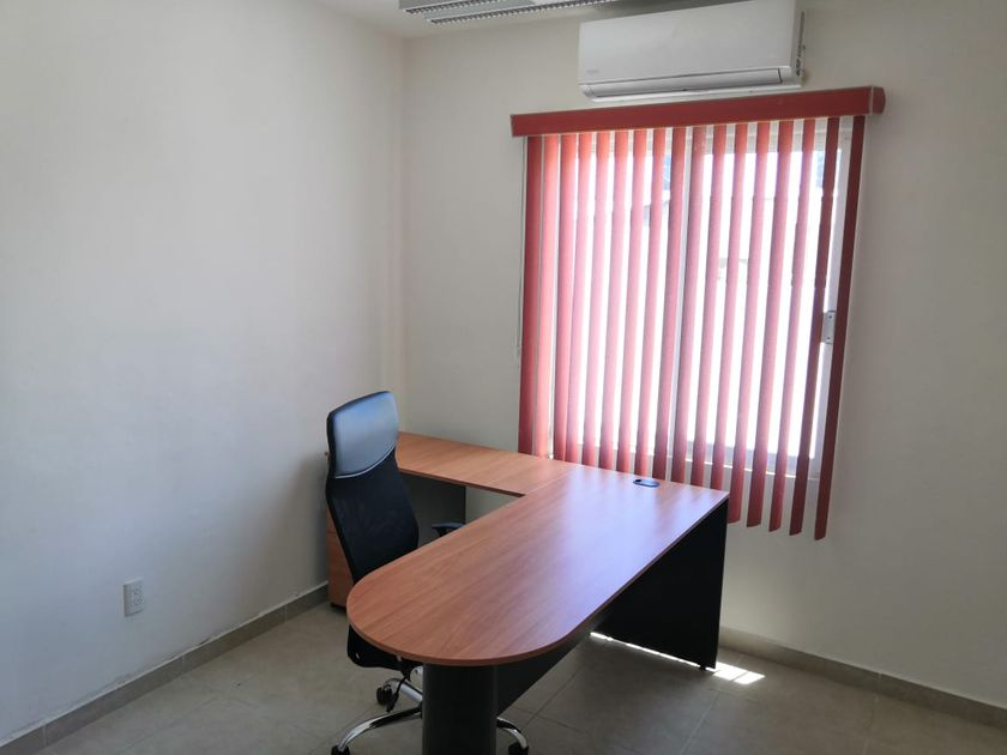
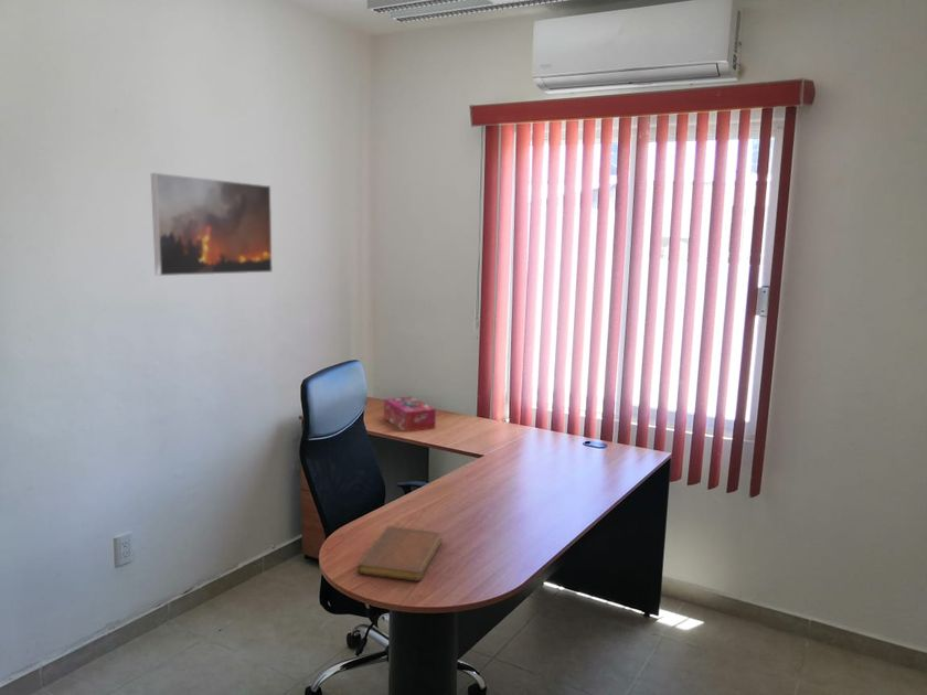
+ notebook (402, 550)
+ tissue box (408, 414)
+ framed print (216, 227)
